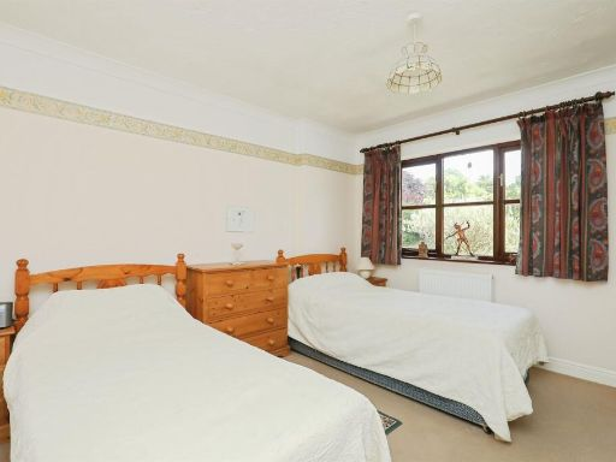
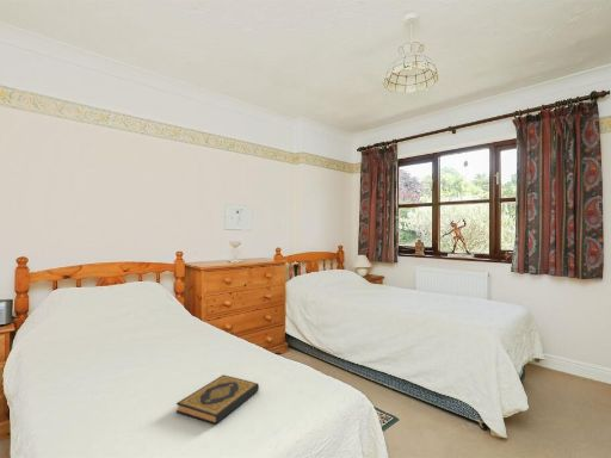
+ hardback book (220, 396)
